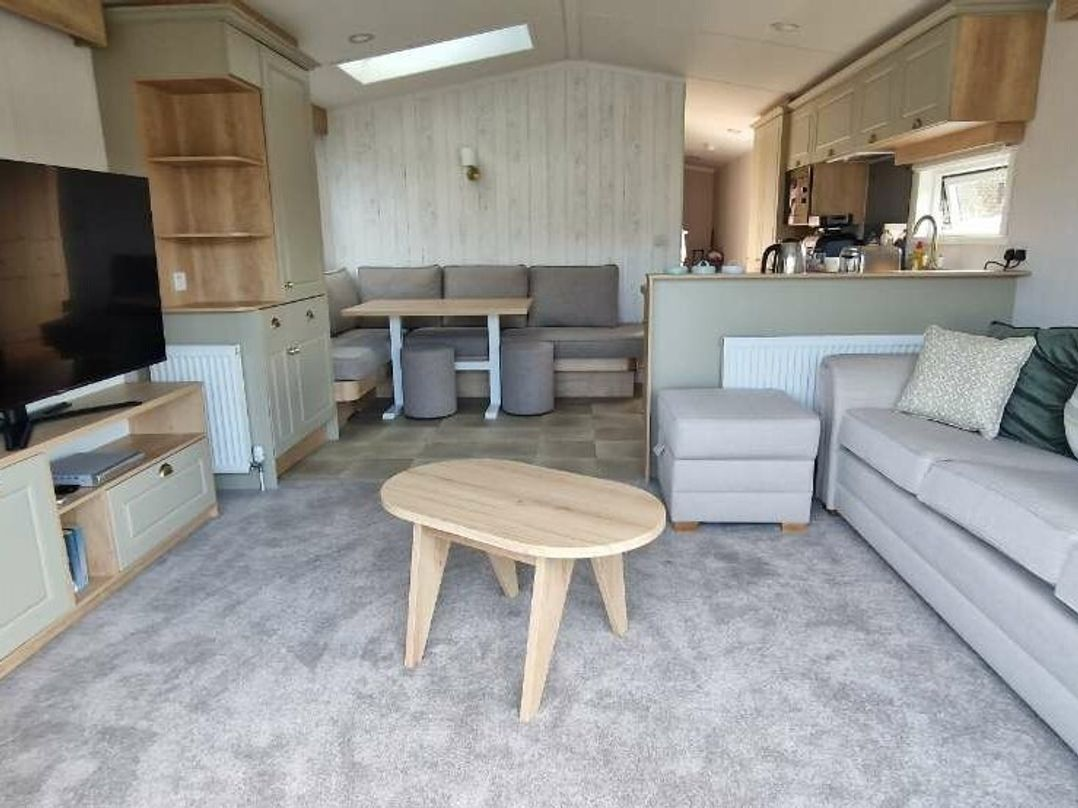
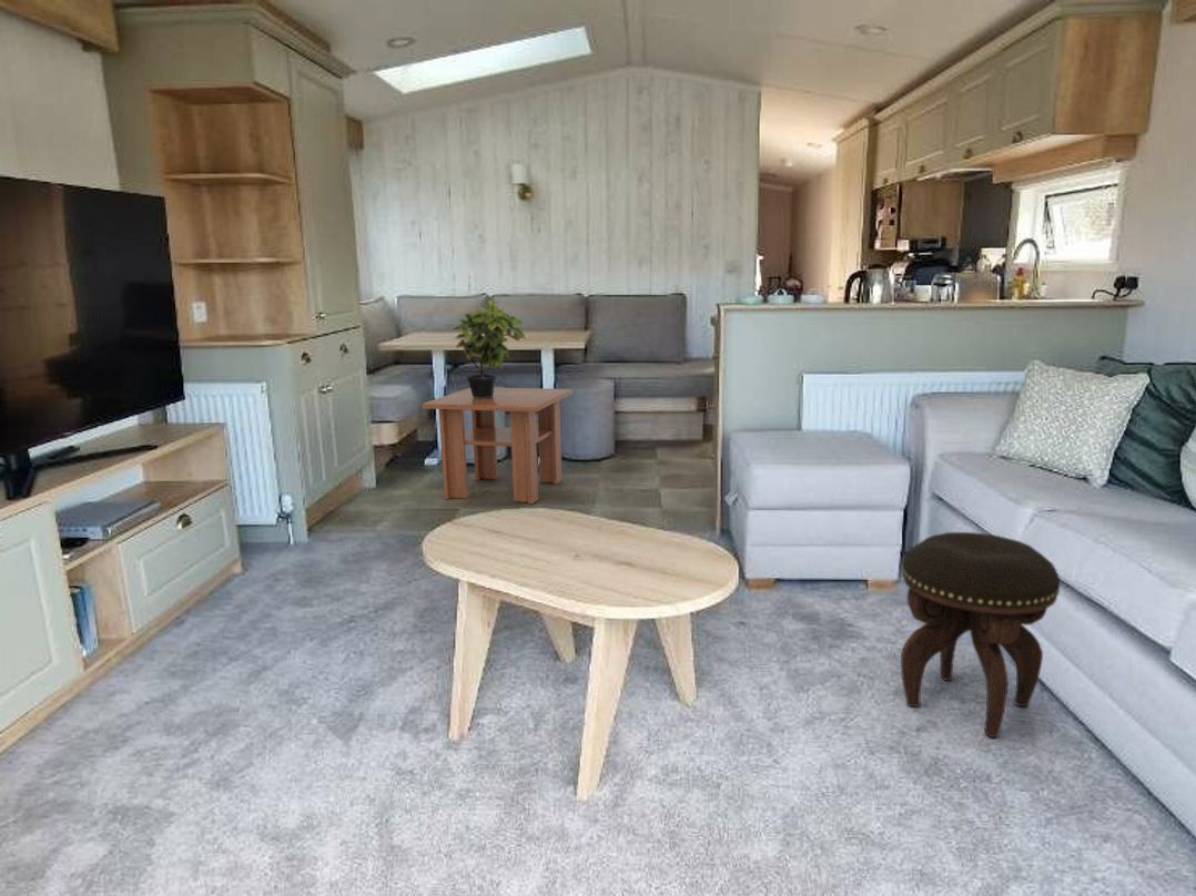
+ footstool (973, 627)
+ potted plant (486, 348)
+ coffee table (503, 442)
